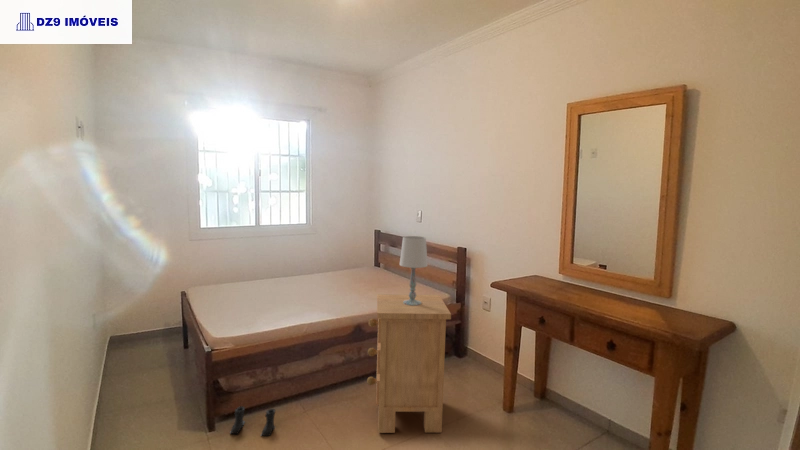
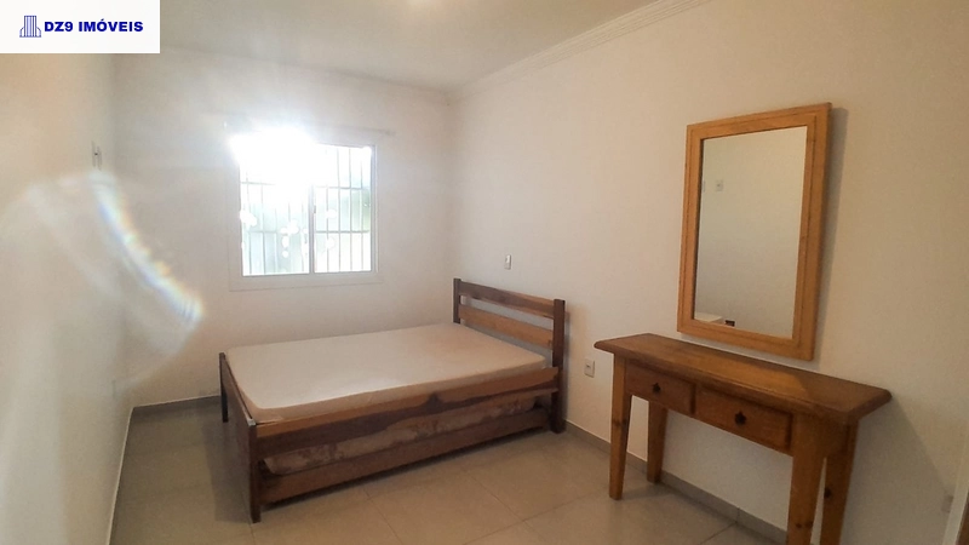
- nightstand (405, 359)
- table lamp (413, 270)
- boots (244, 421)
